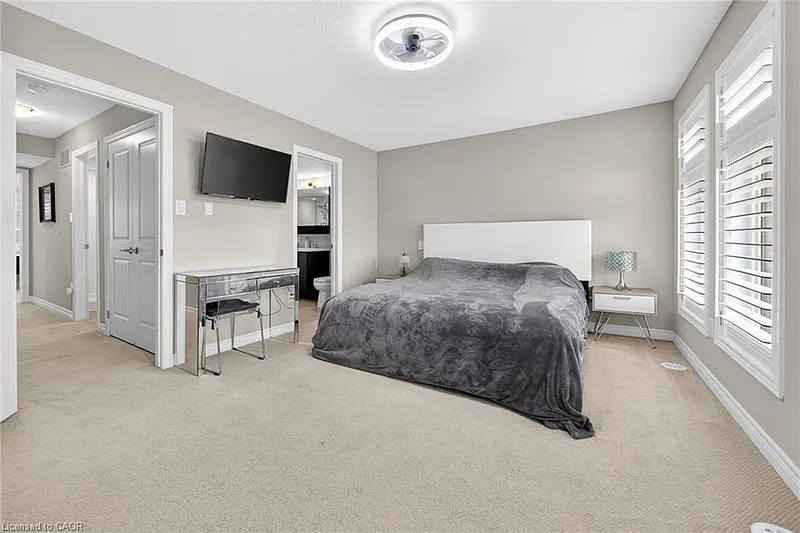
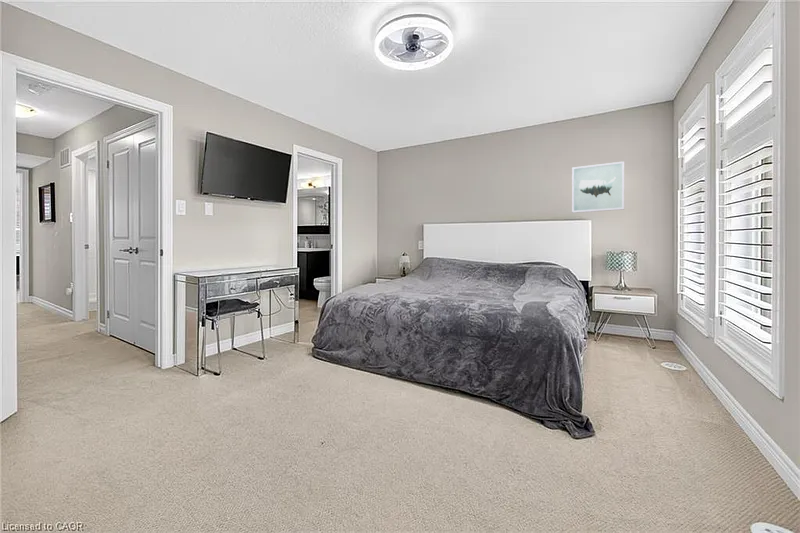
+ wall art (597, 188)
